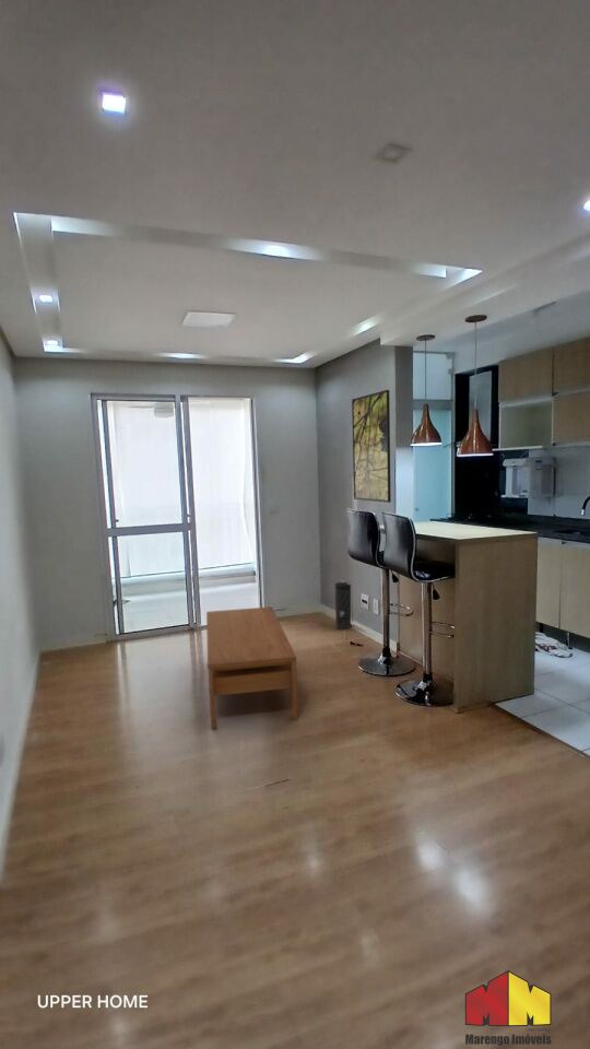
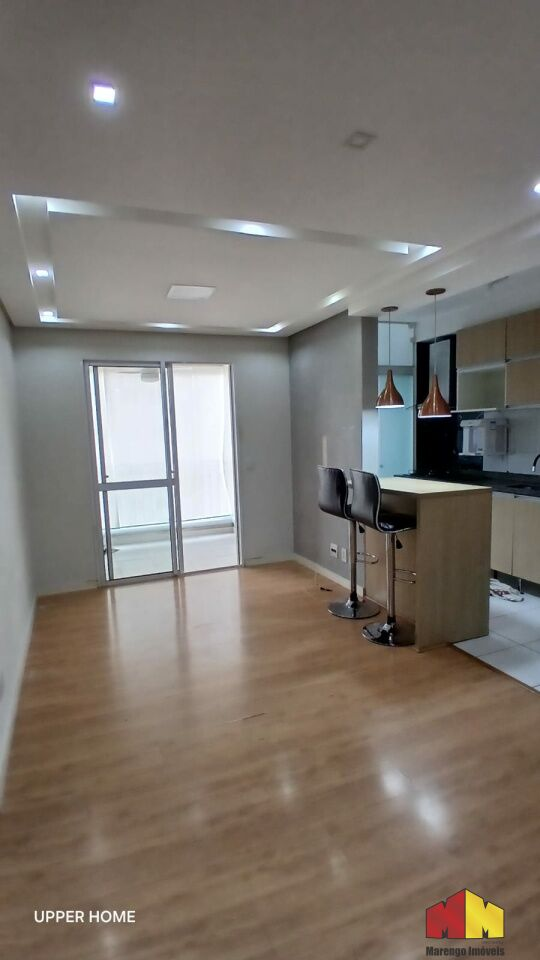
- coffee table (246, 658)
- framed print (369, 448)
- canister (342, 604)
